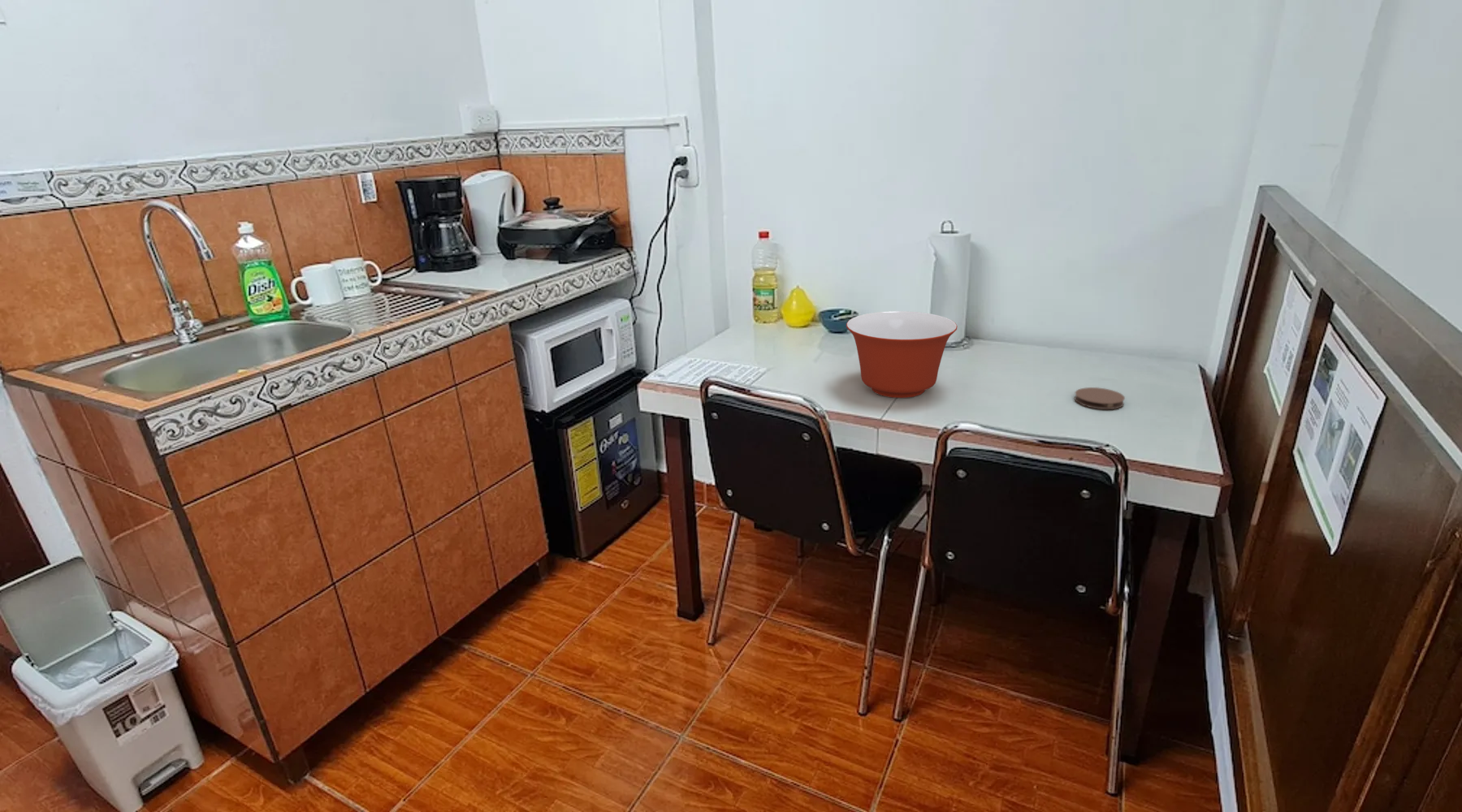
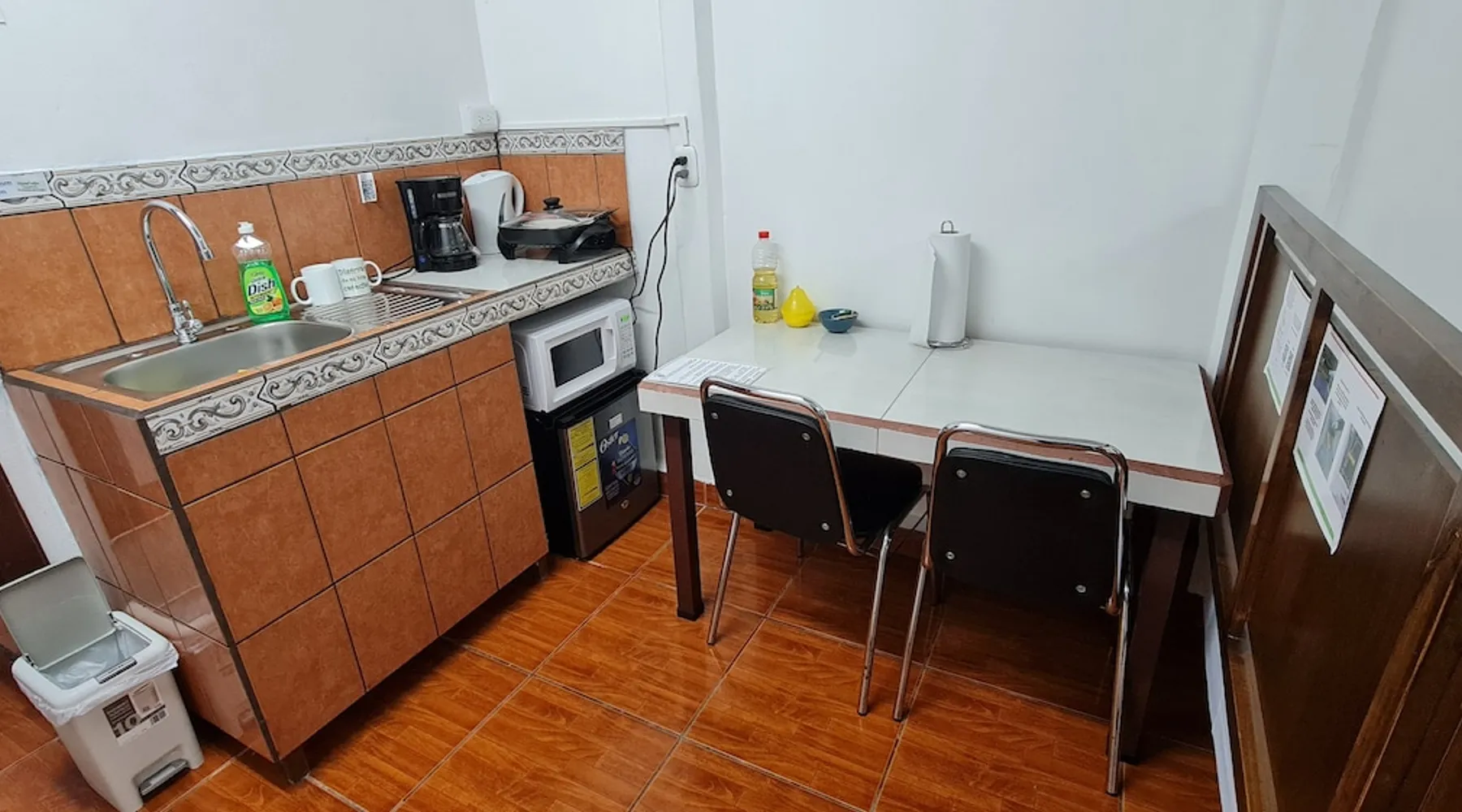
- coaster (1099, 398)
- mixing bowl (899, 356)
